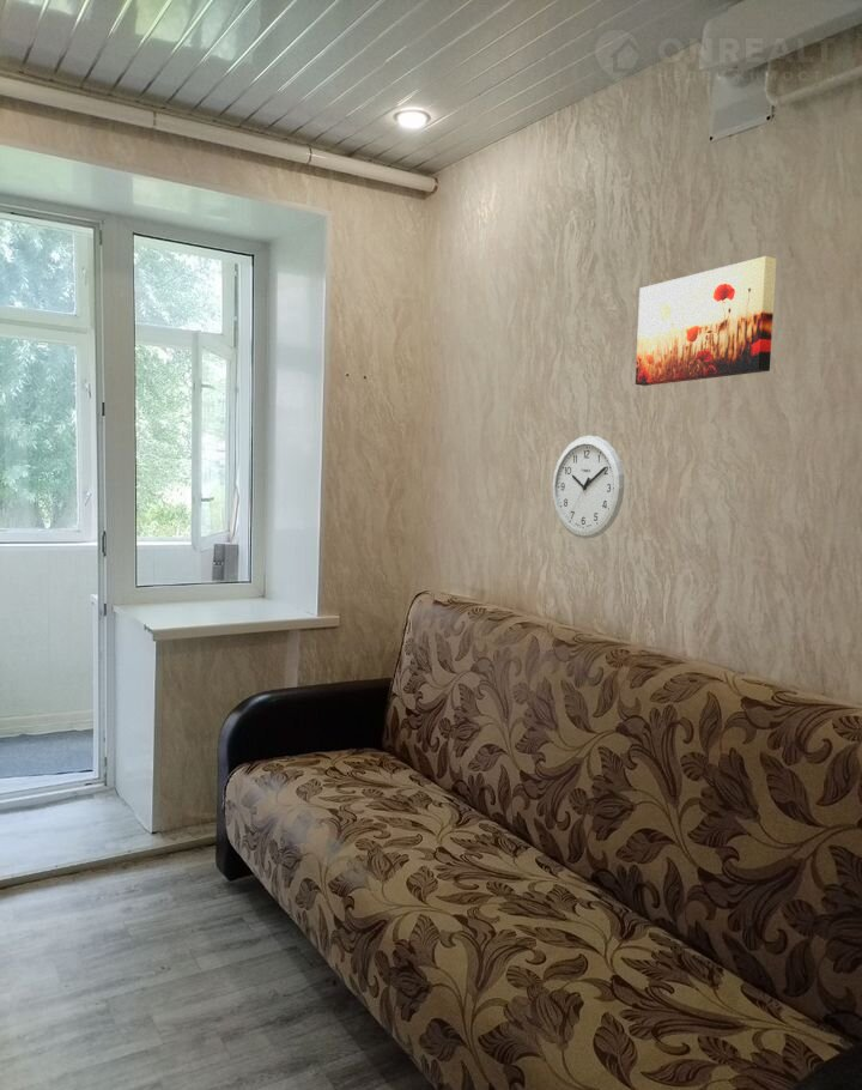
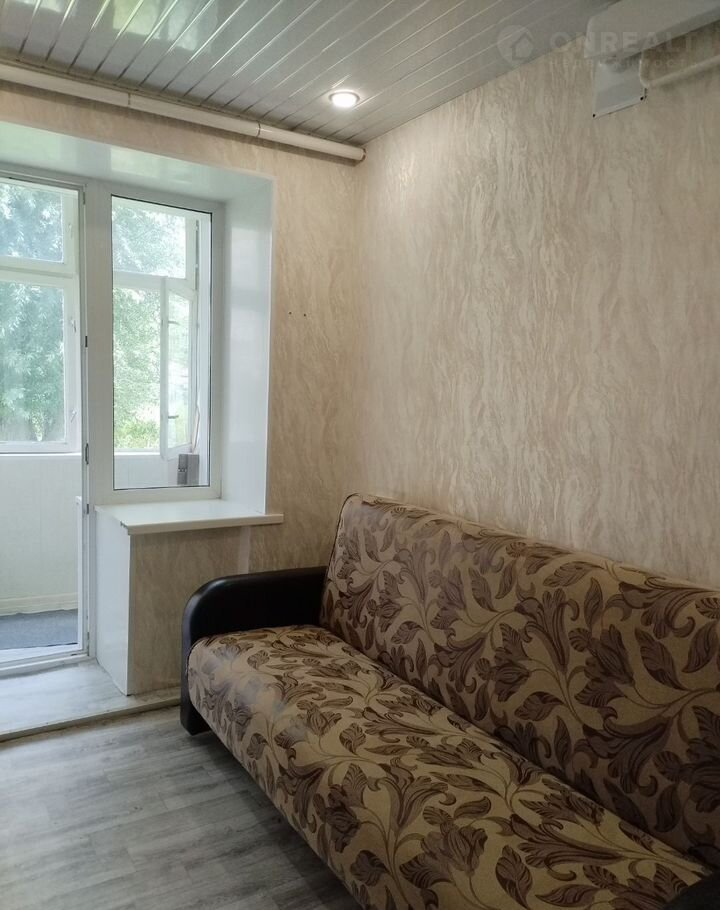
- wall art (699, 326)
- wall clock (584, 486)
